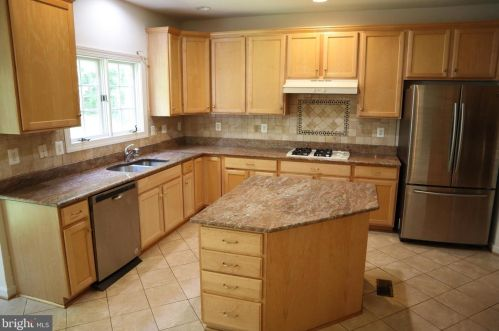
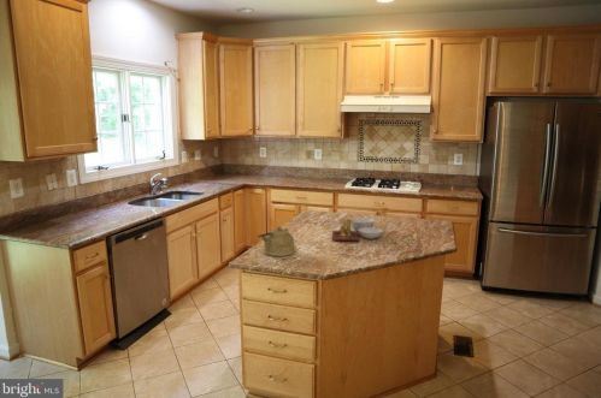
+ cutting board (357, 225)
+ kettle (276, 239)
